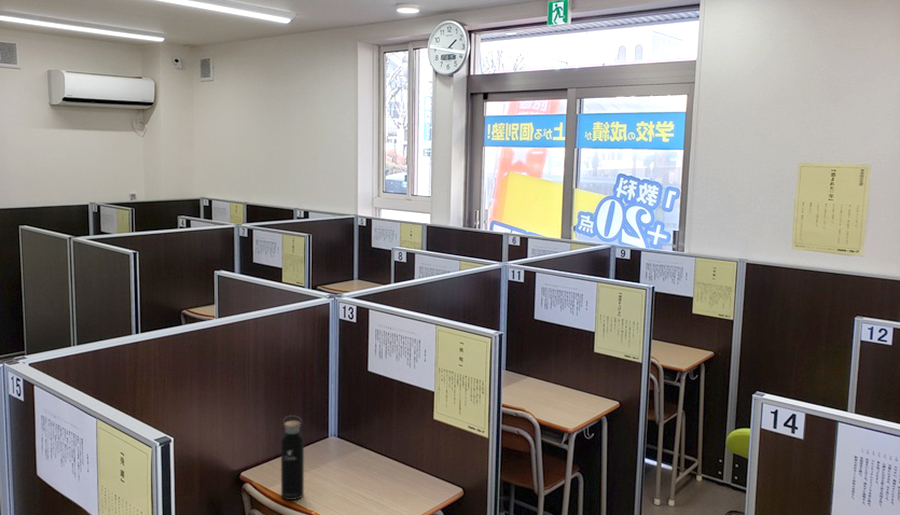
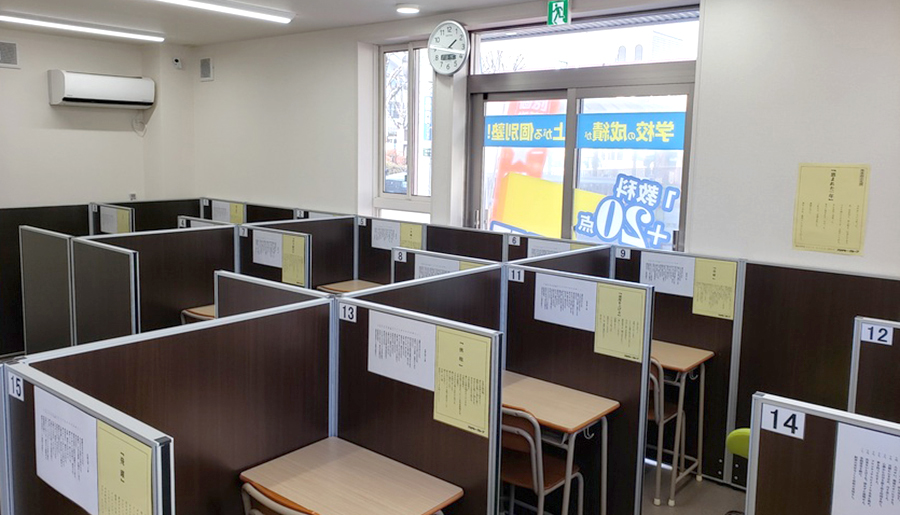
- water bottle (292, 455)
